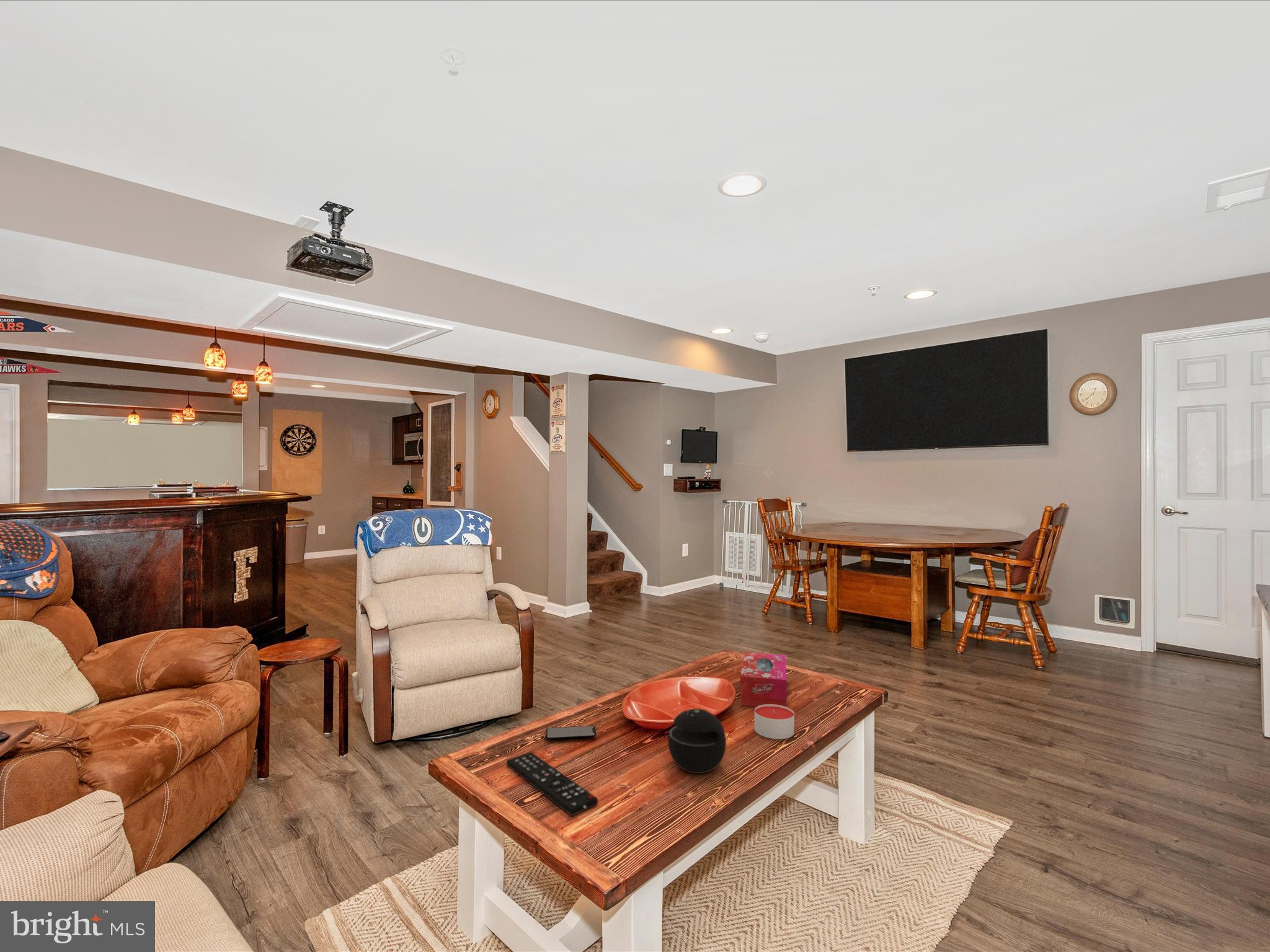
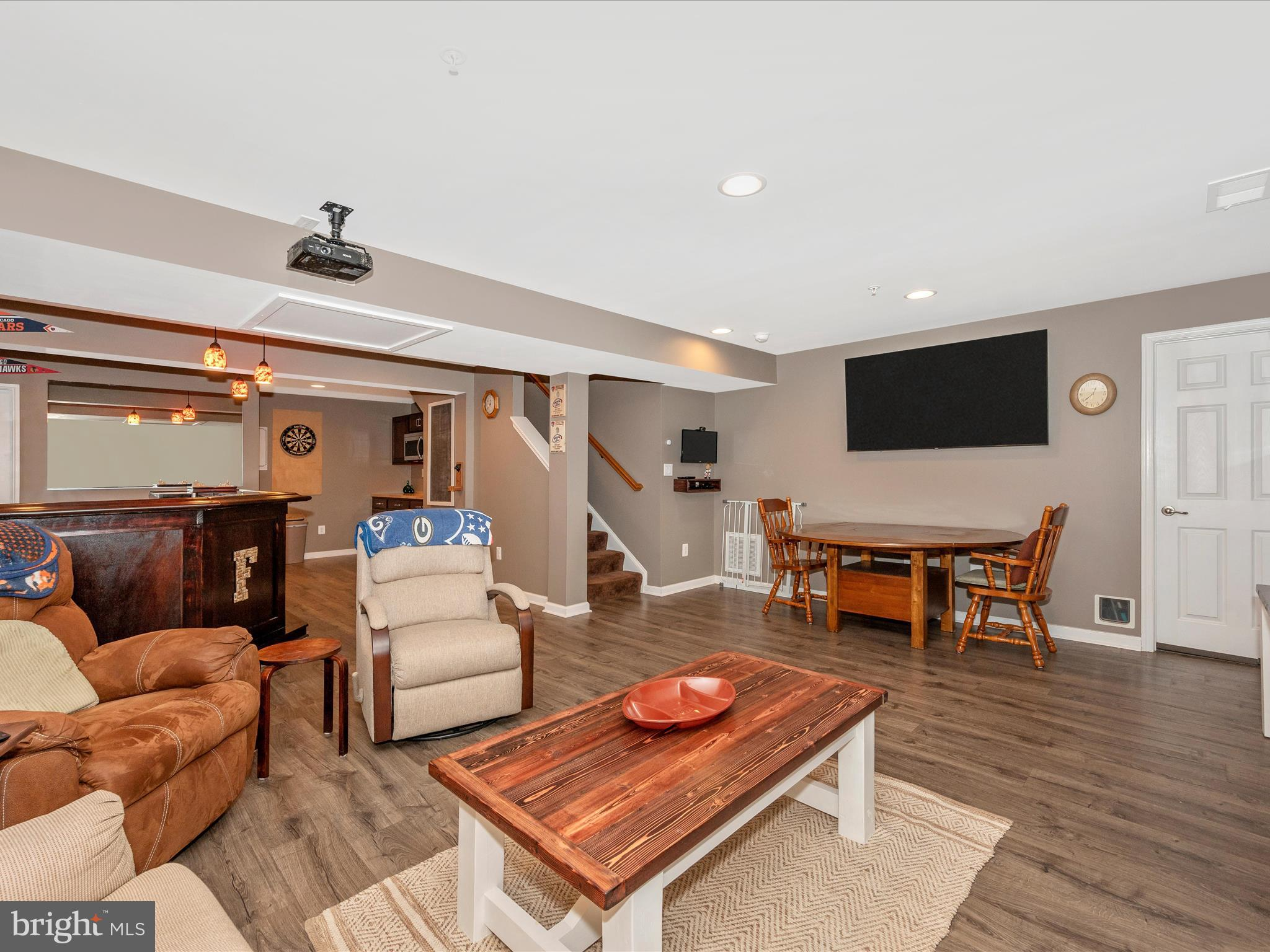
- smartphone (571, 732)
- candle (774, 720)
- remote control (549, 780)
- tissue box (764, 679)
- speaker (696, 738)
